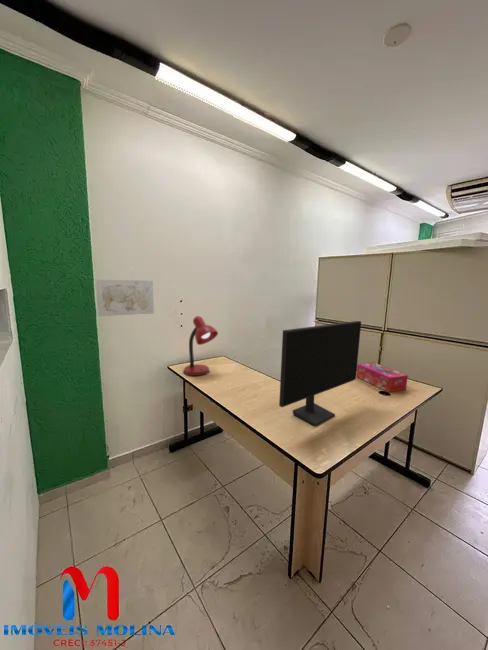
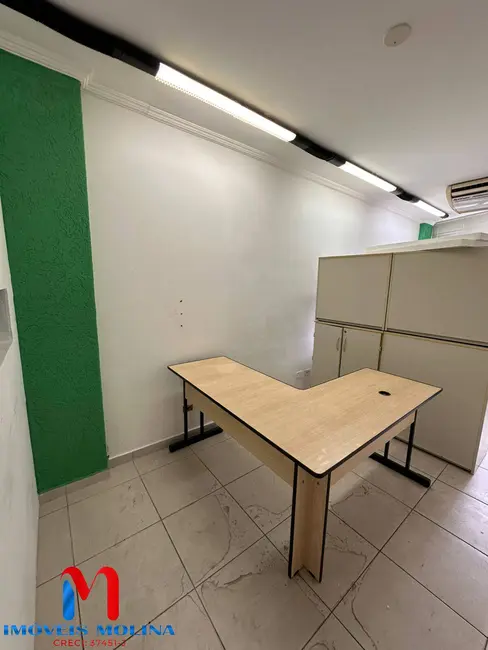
- monitor (316, 370)
- desk lamp (200, 344)
- tissue box (380, 376)
- wall art (126, 297)
